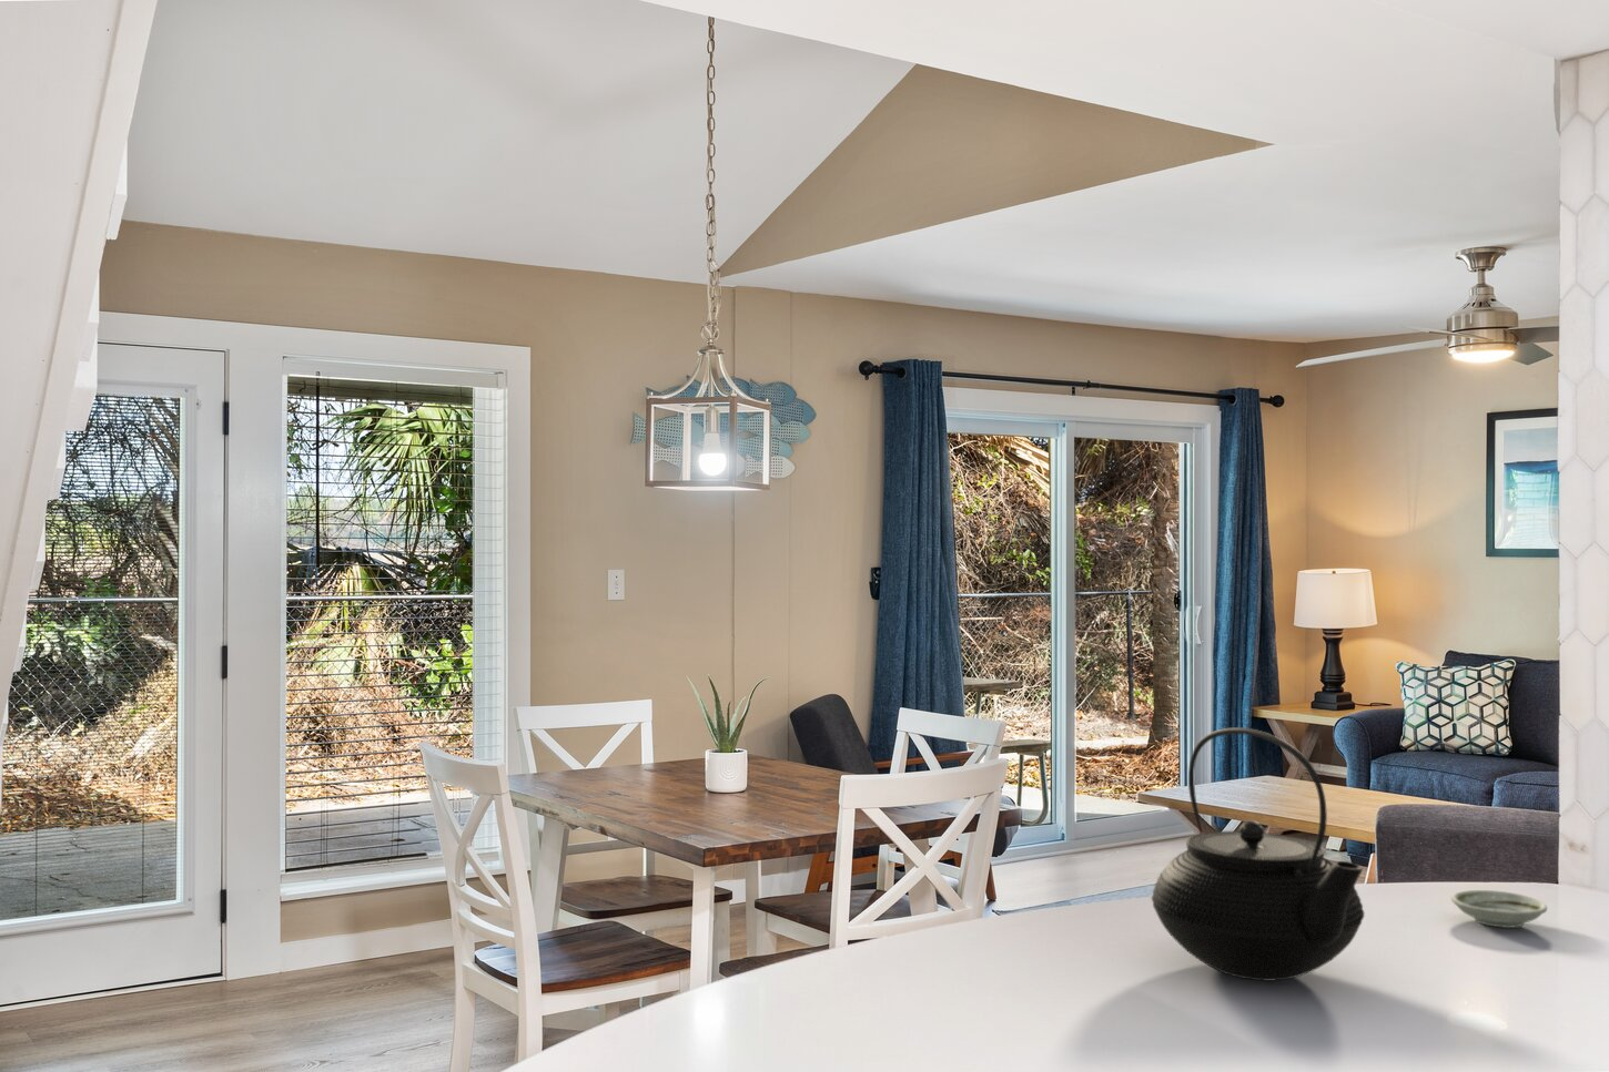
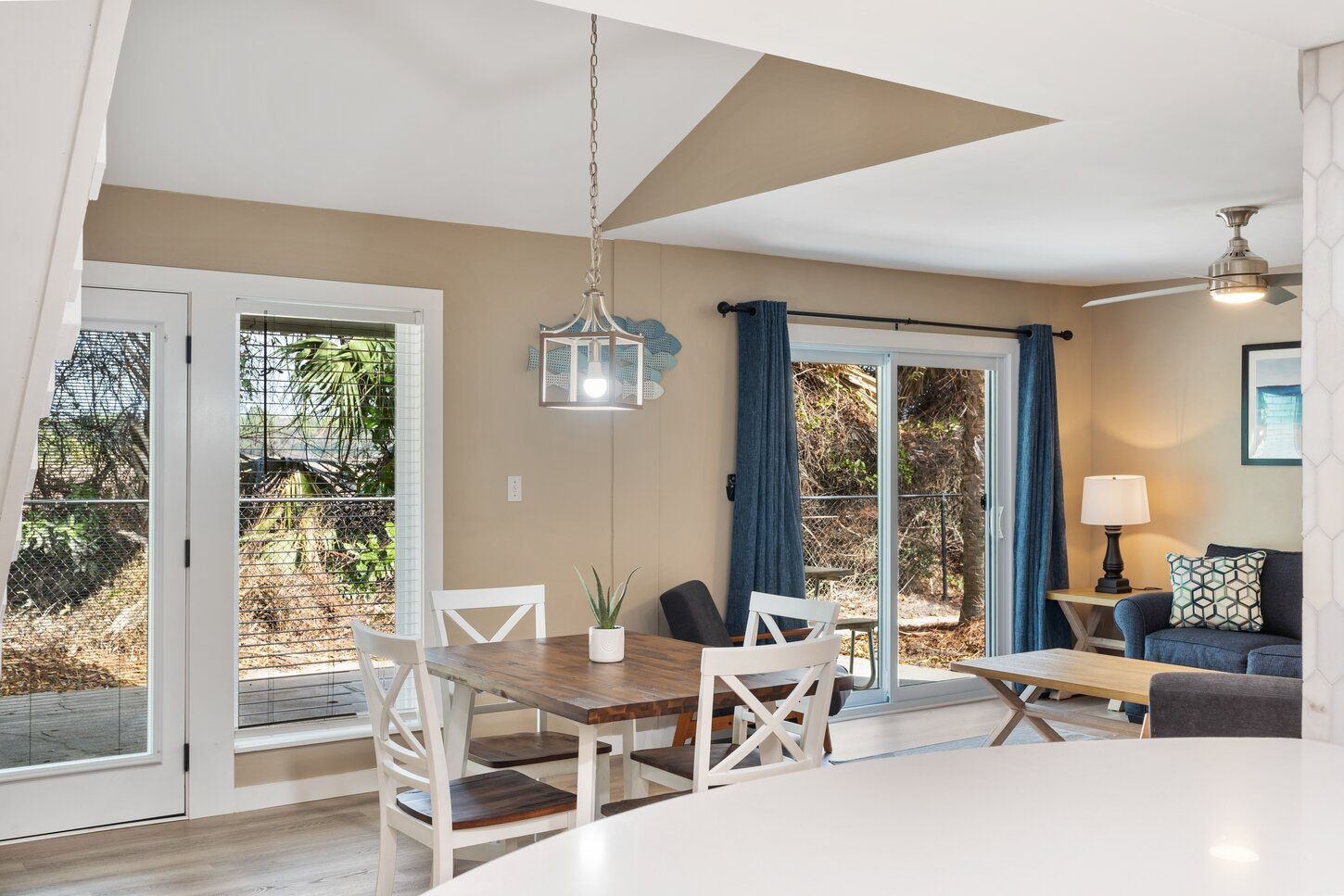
- teapot (1269, 853)
- saucer (1498, 910)
